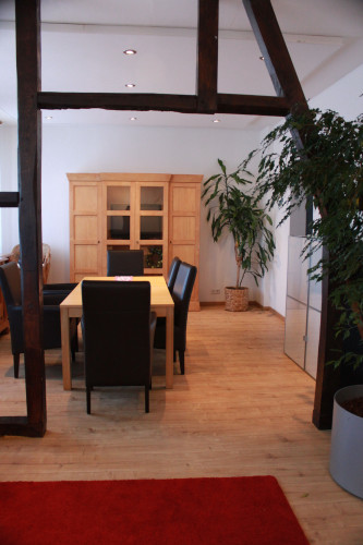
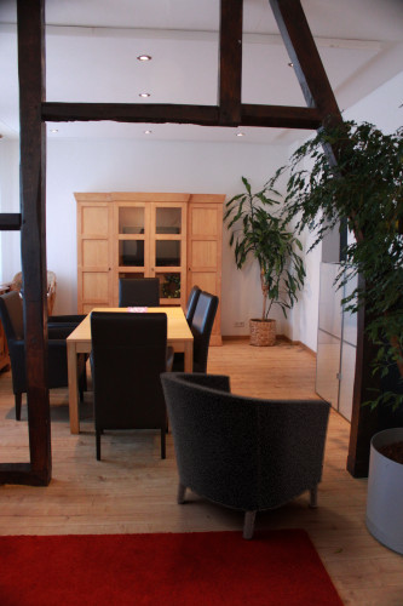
+ armchair (244, 438)
